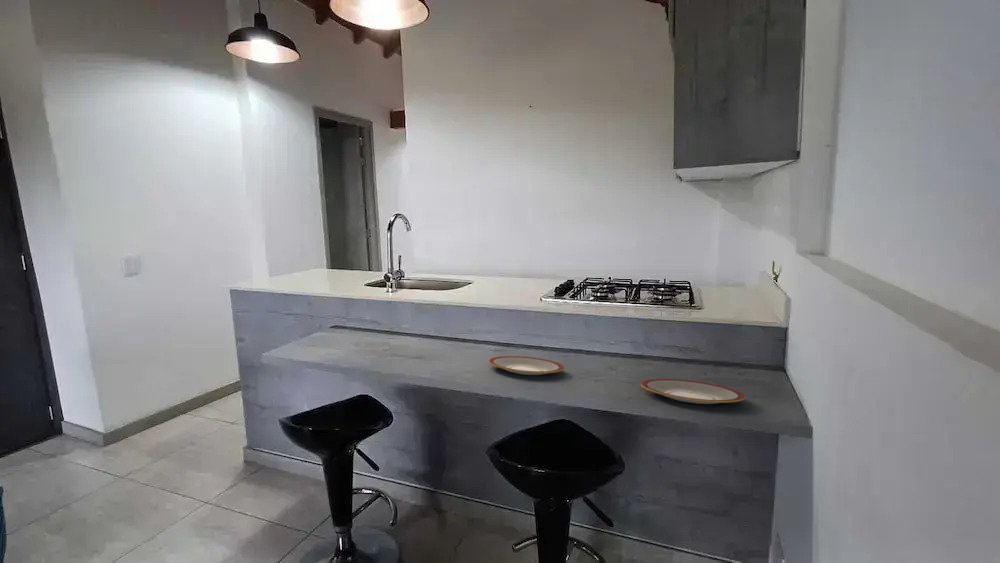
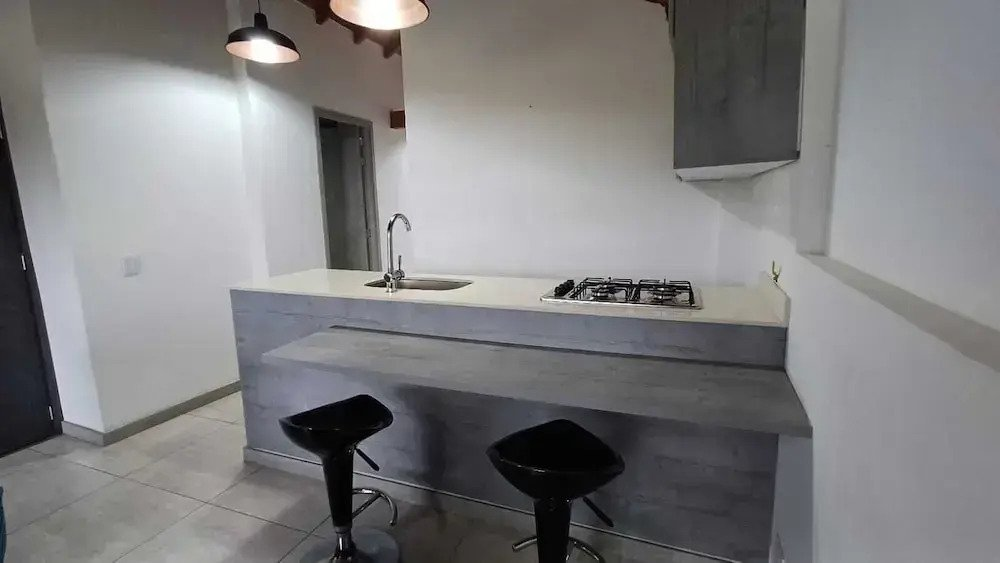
- plate (525, 367)
- plate (690, 393)
